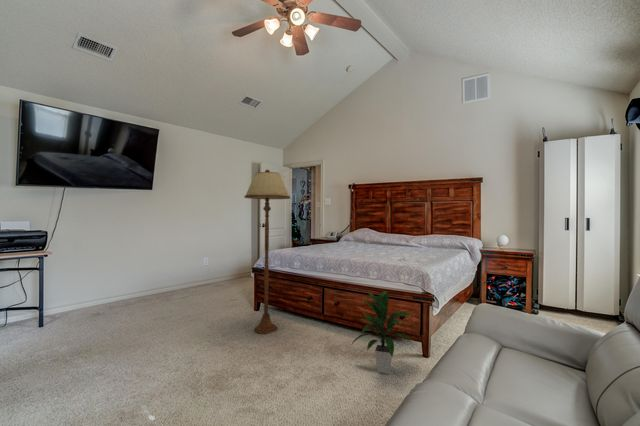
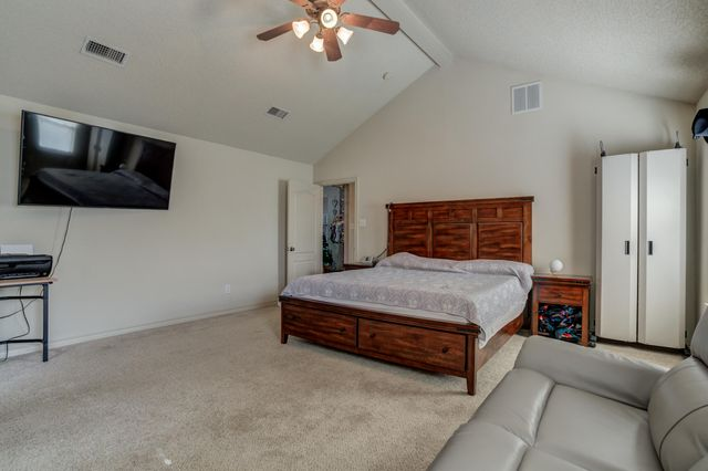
- indoor plant (381, 328)
- floor lamp (267, 249)
